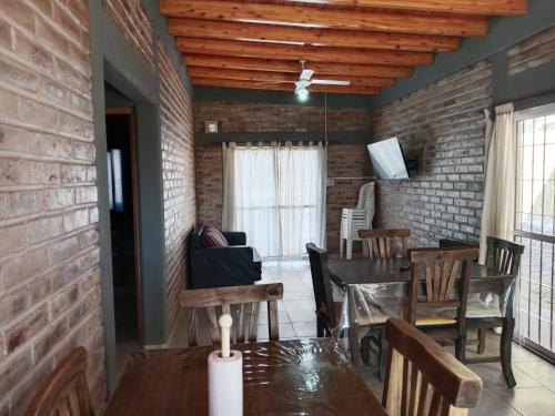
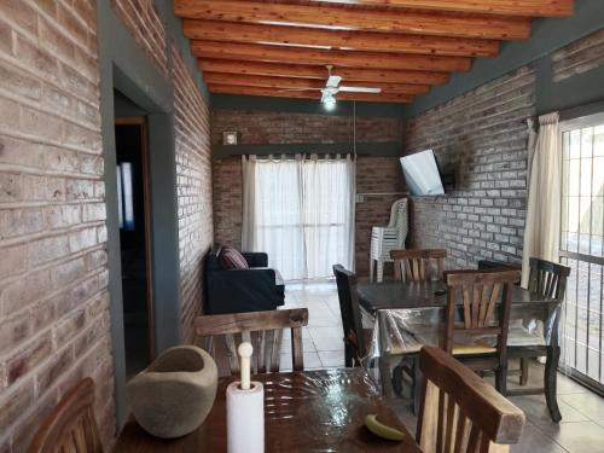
+ fruit (381, 424)
+ decorative bowl (173, 391)
